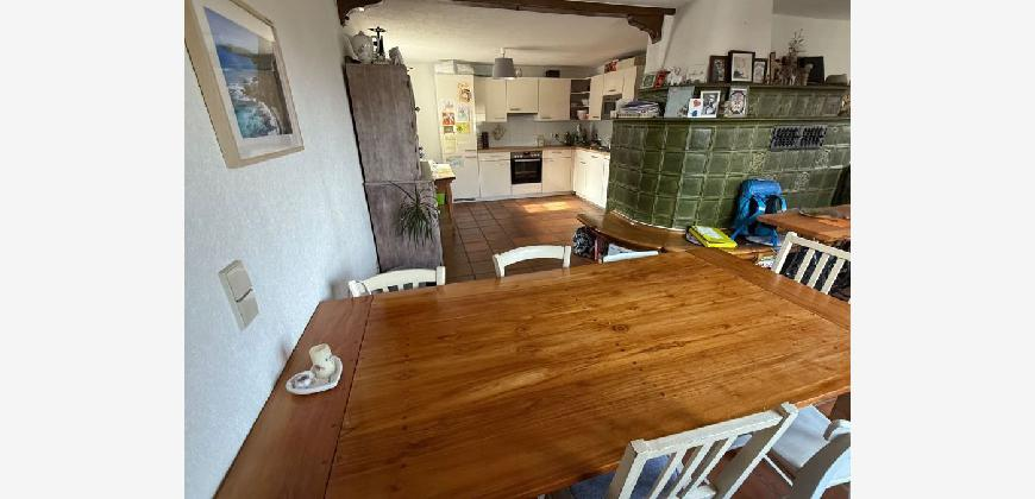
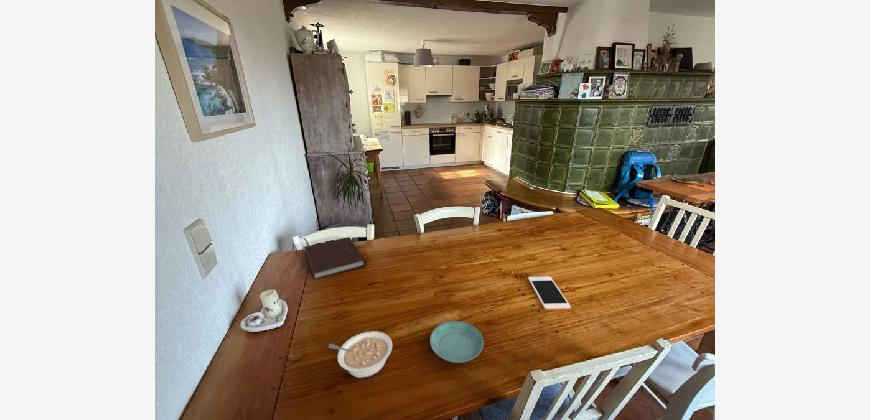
+ legume (364, 356)
+ cell phone (547, 291)
+ notebook (333, 256)
+ saucer (456, 343)
